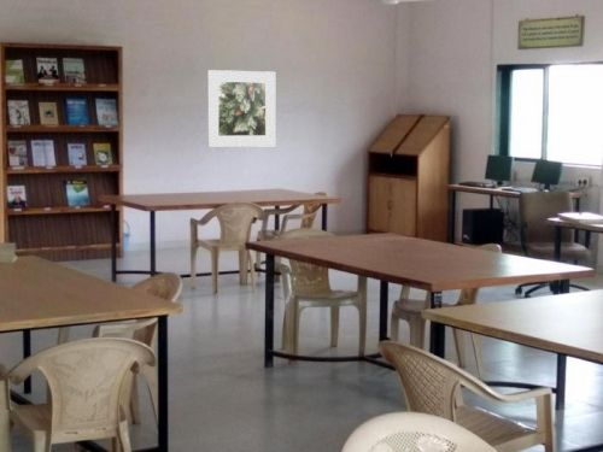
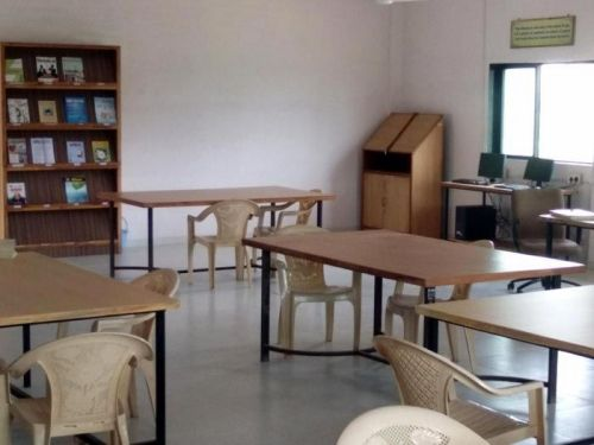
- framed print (241, 108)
